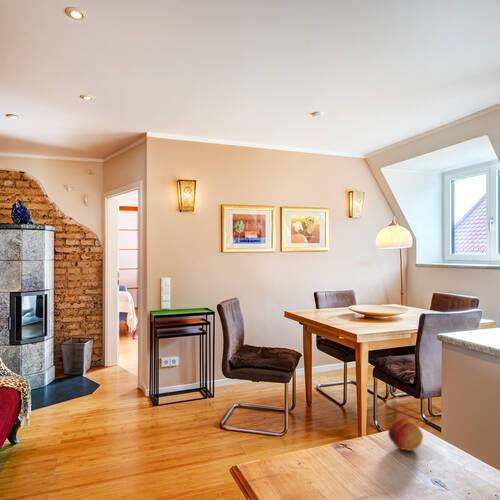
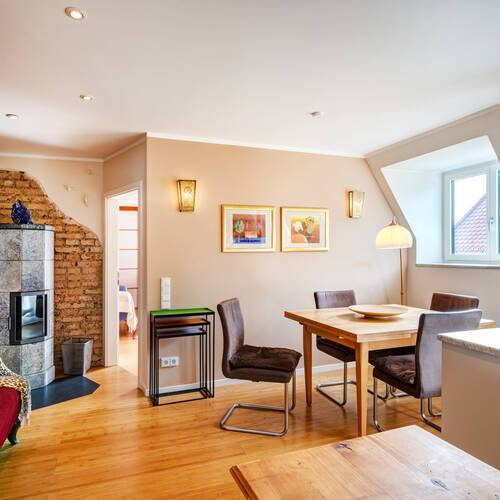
- fruit (405, 433)
